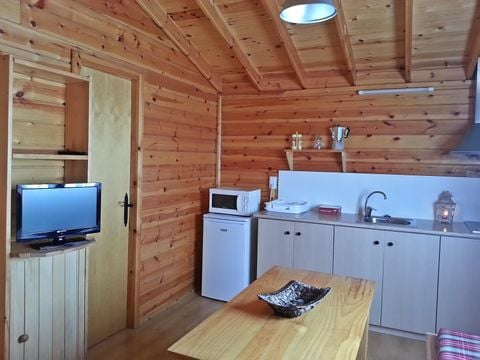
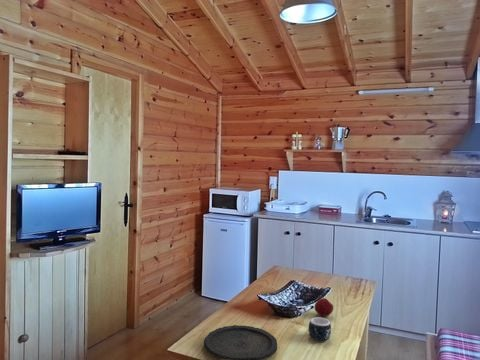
+ apple (323, 307)
+ mug (320, 328)
+ plate (240, 343)
